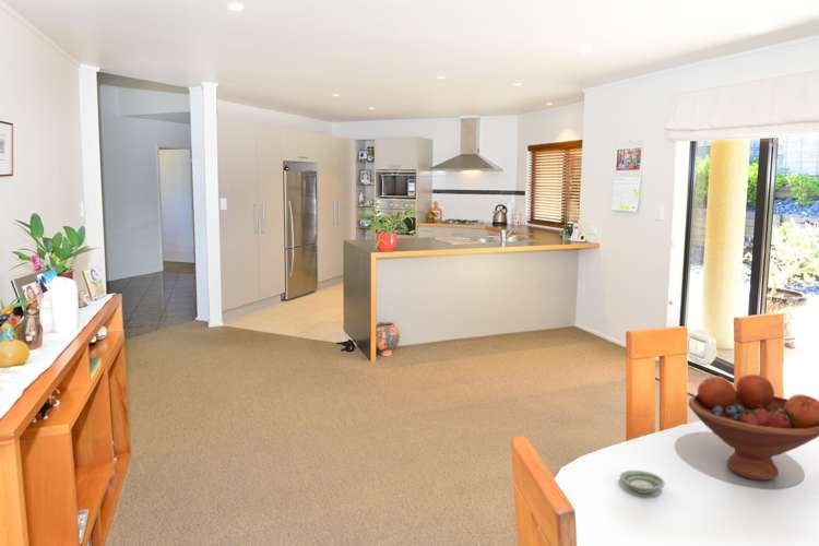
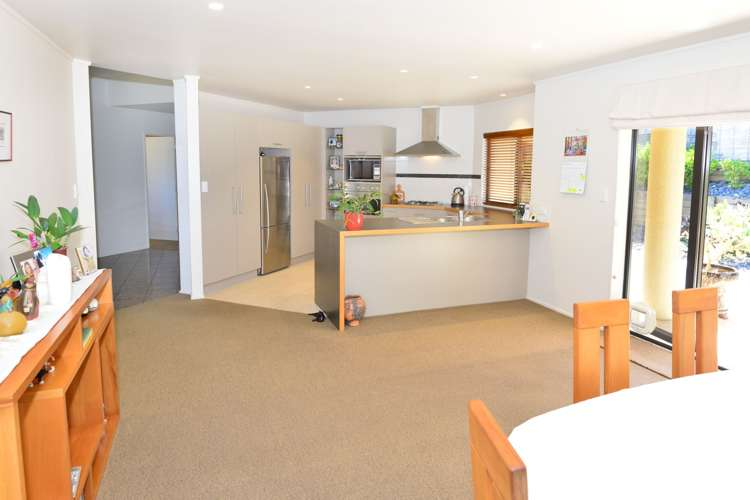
- fruit bowl (755, 428)
- saucer (641, 483)
